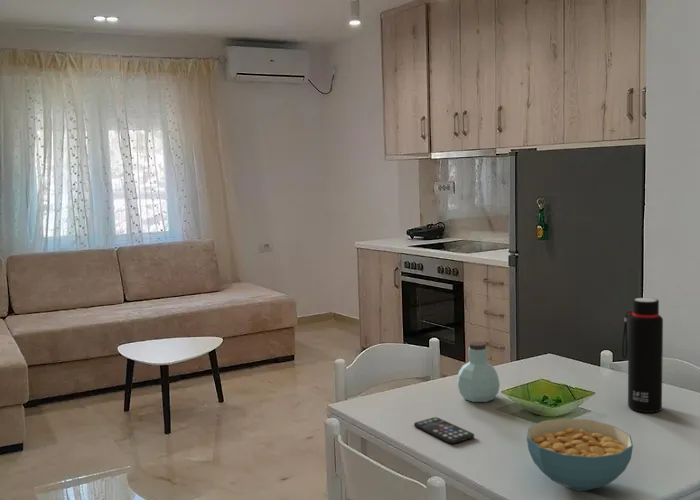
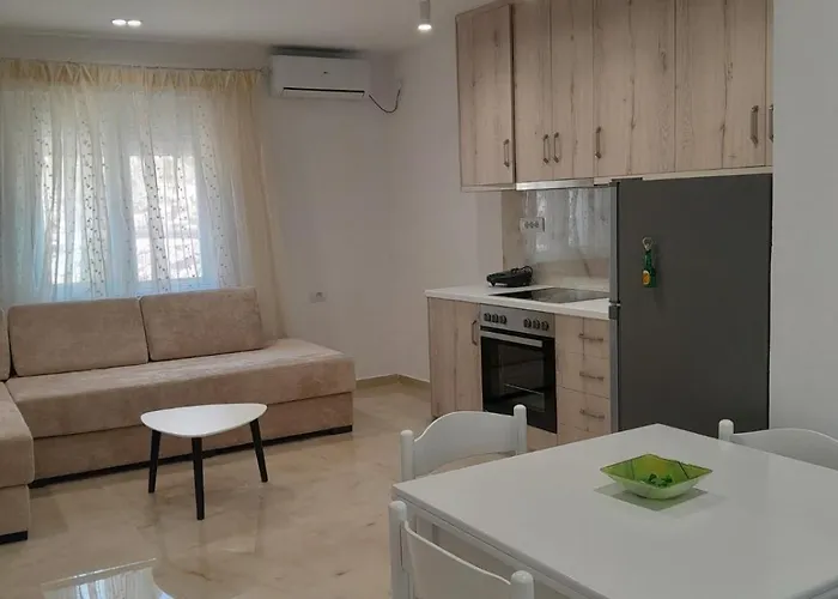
- water bottle (642, 353)
- cereal bowl (578, 460)
- jar (478, 370)
- smartphone (443, 429)
